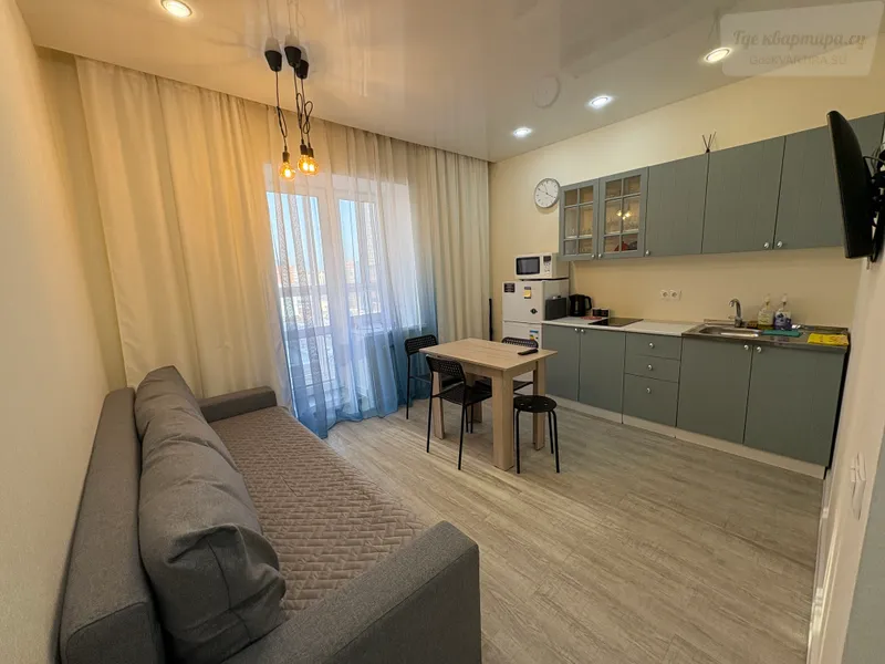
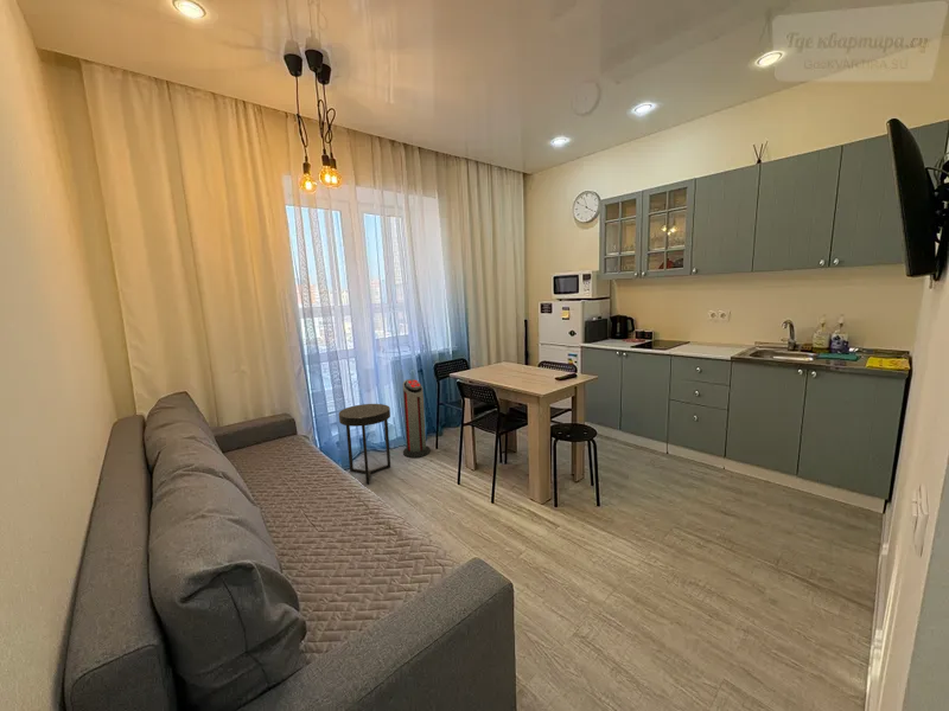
+ air purifier (414, 416)
+ side table (365, 442)
